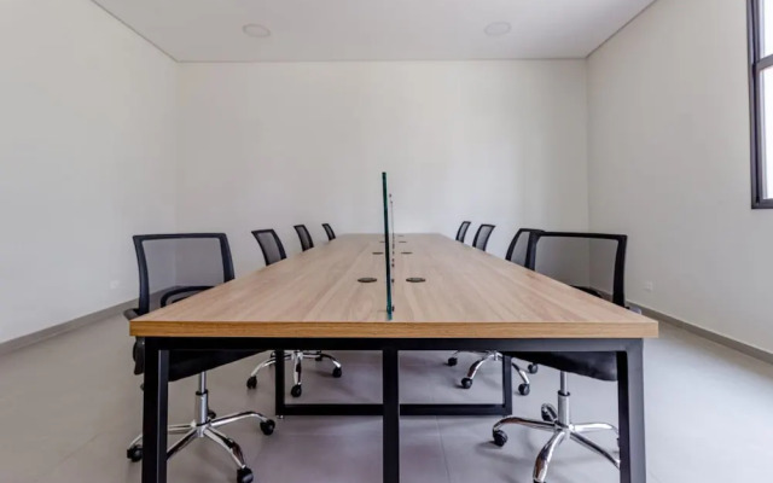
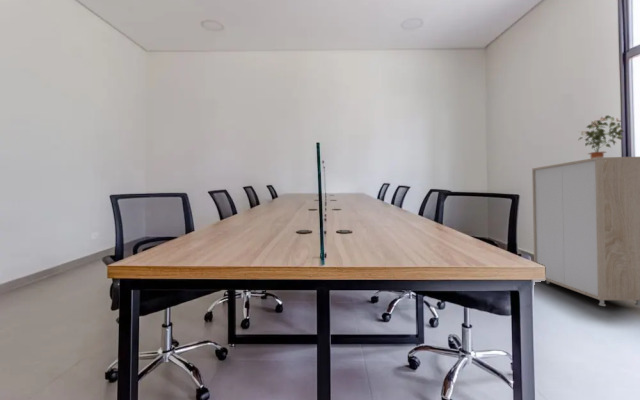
+ potted plant (596, 138)
+ storage cabinet (588, 228)
